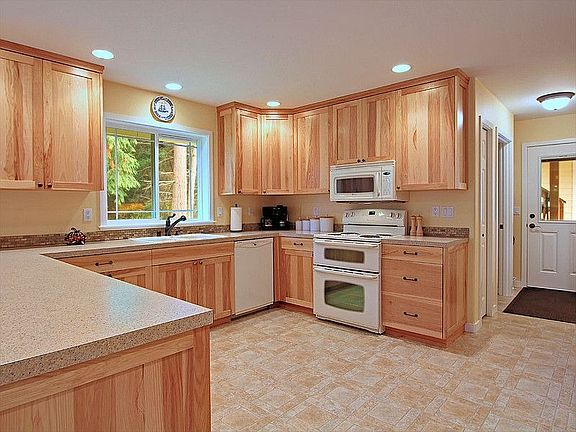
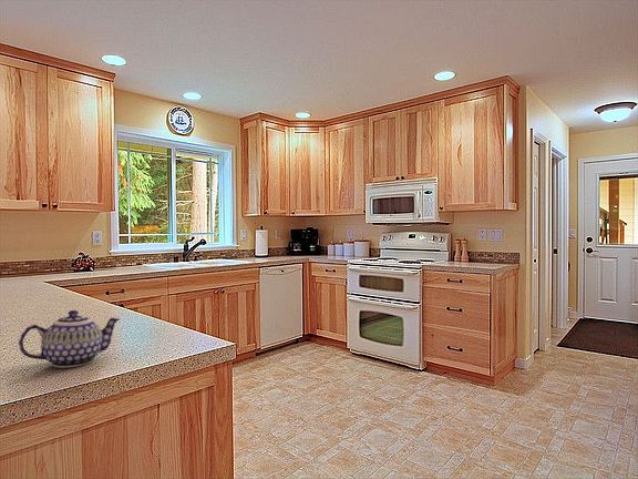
+ teapot (73, 336)
